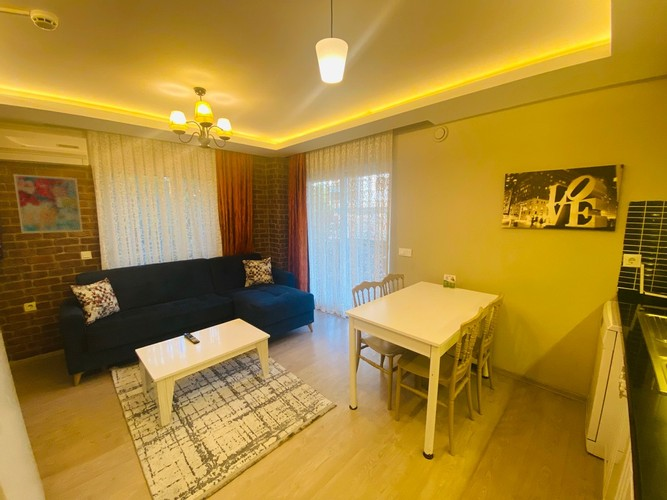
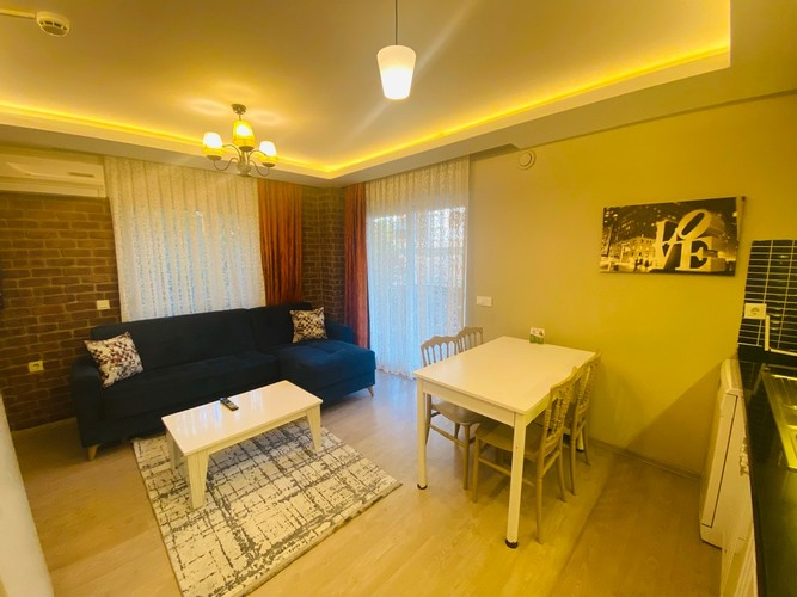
- wall art (50, 204)
